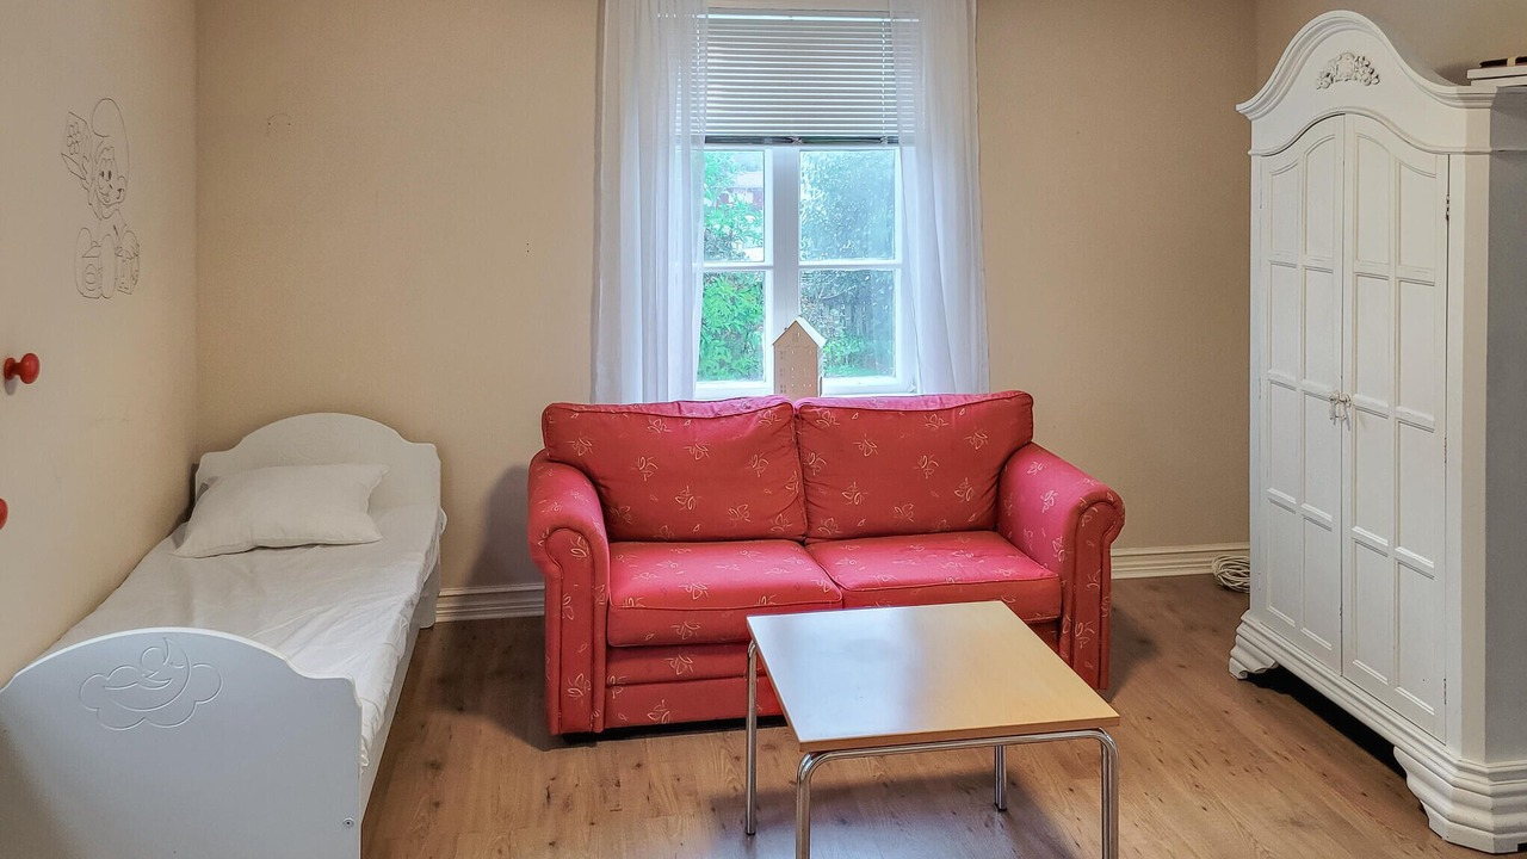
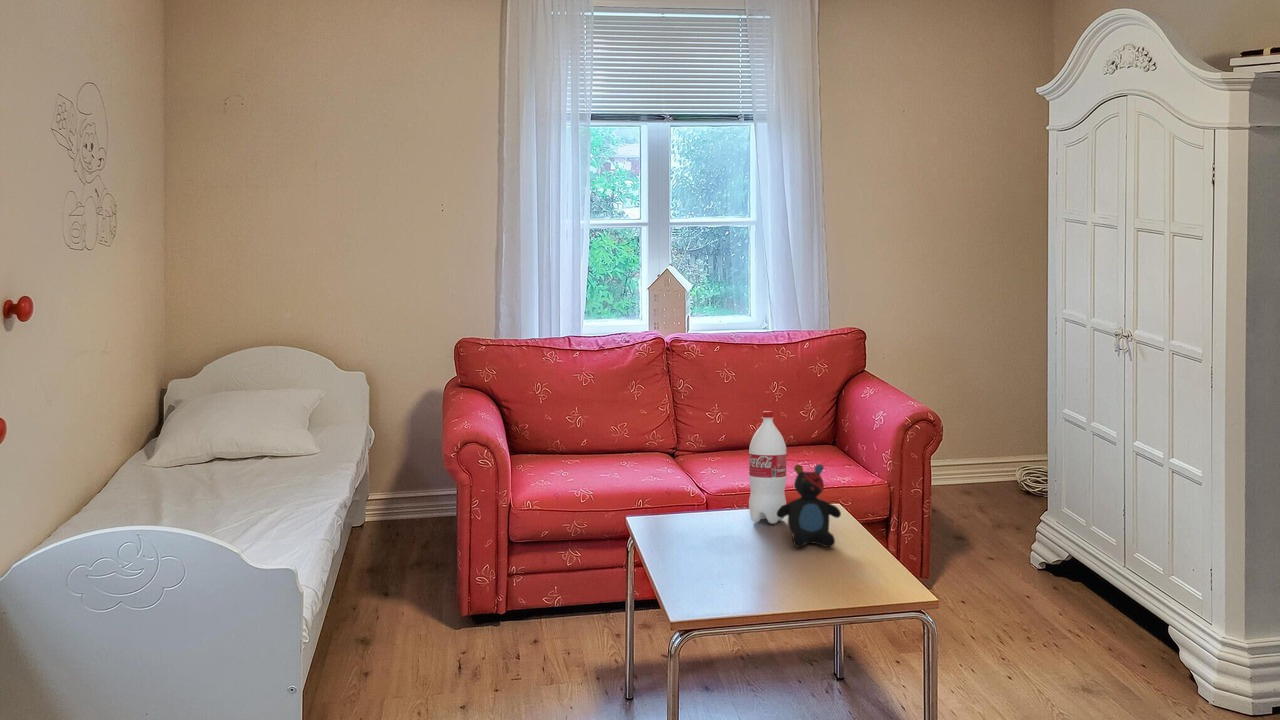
+ teddy bear (810, 504)
+ bottle (767, 466)
